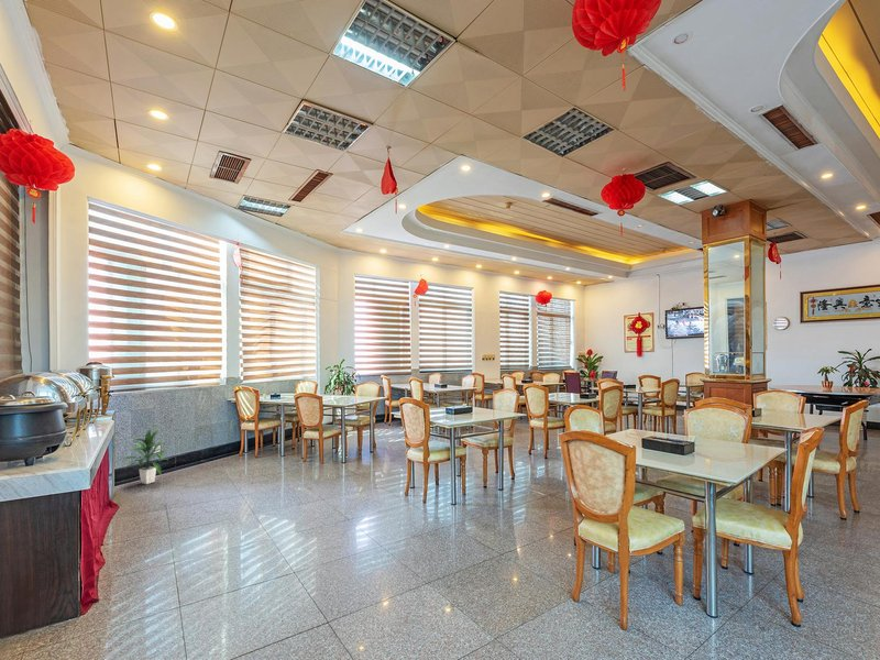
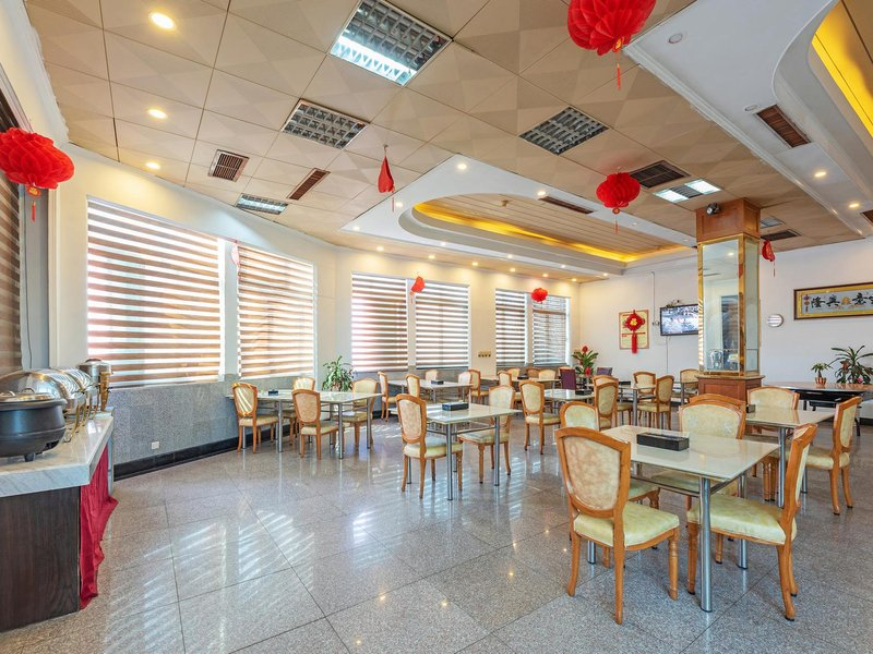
- indoor plant (147, 457)
